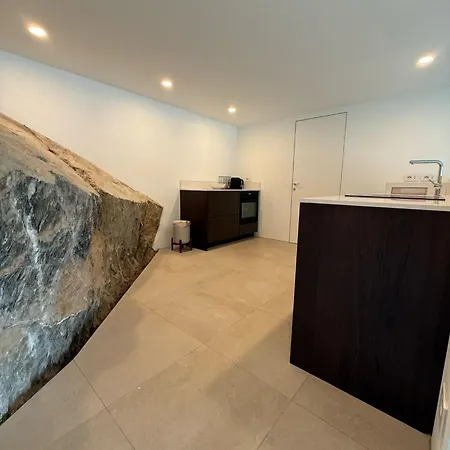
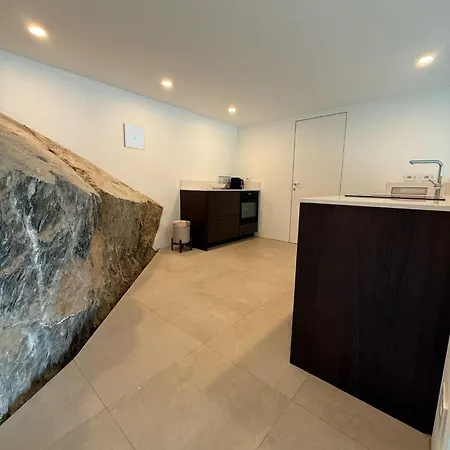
+ wall art (134, 137)
